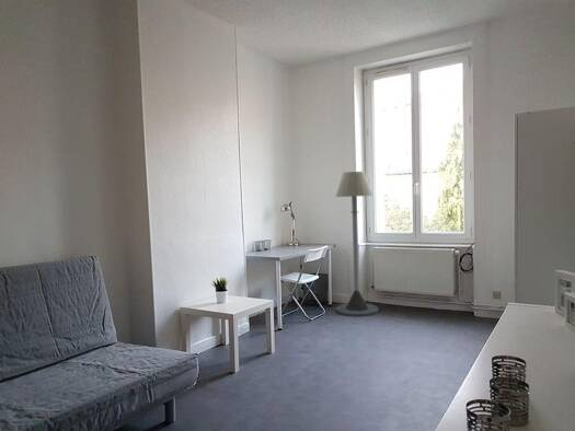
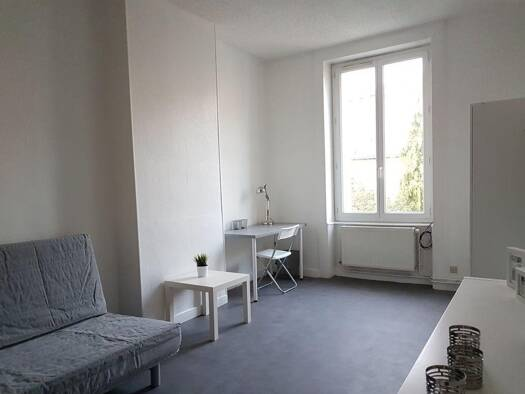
- floor lamp (355, 242)
